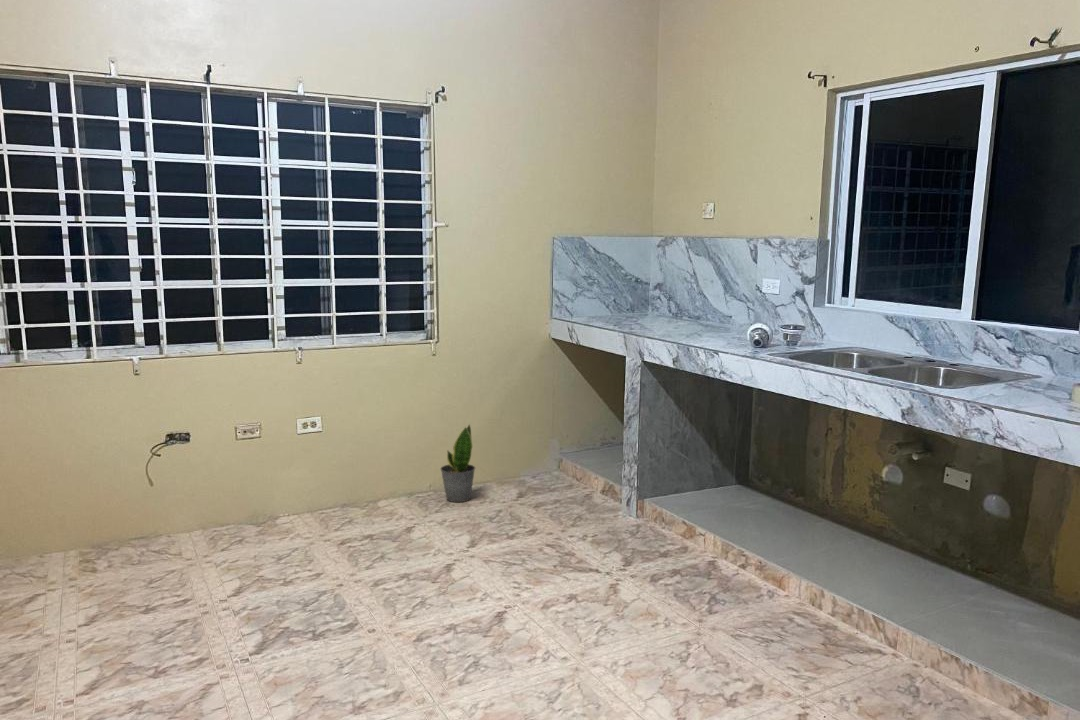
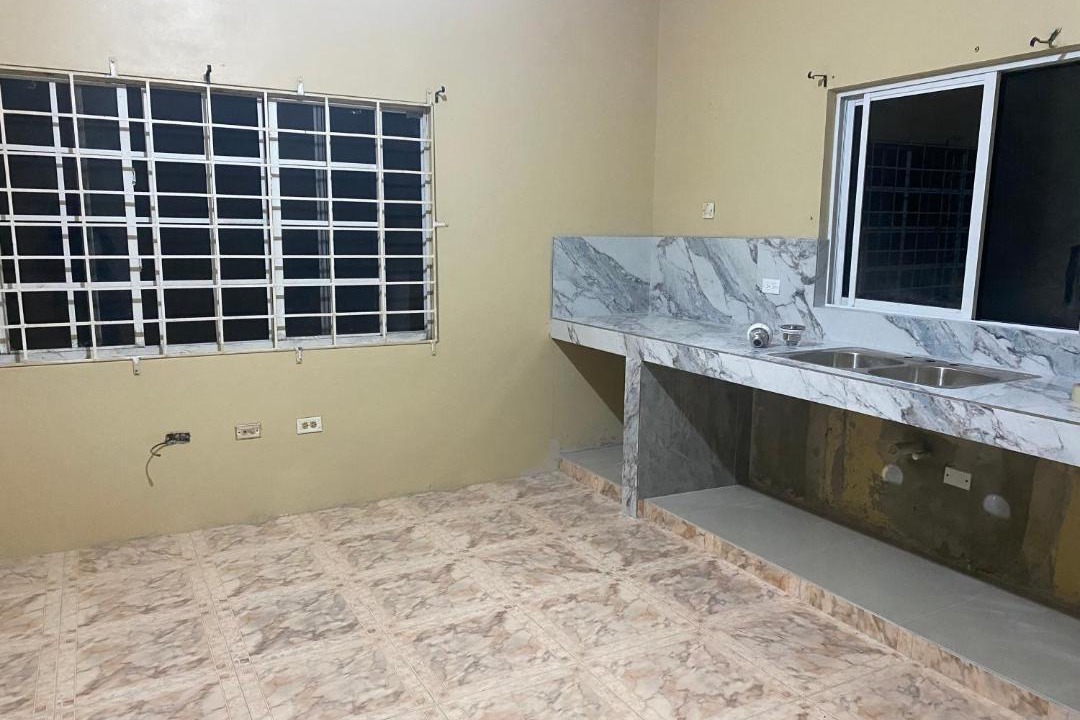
- potted plant (457, 461)
